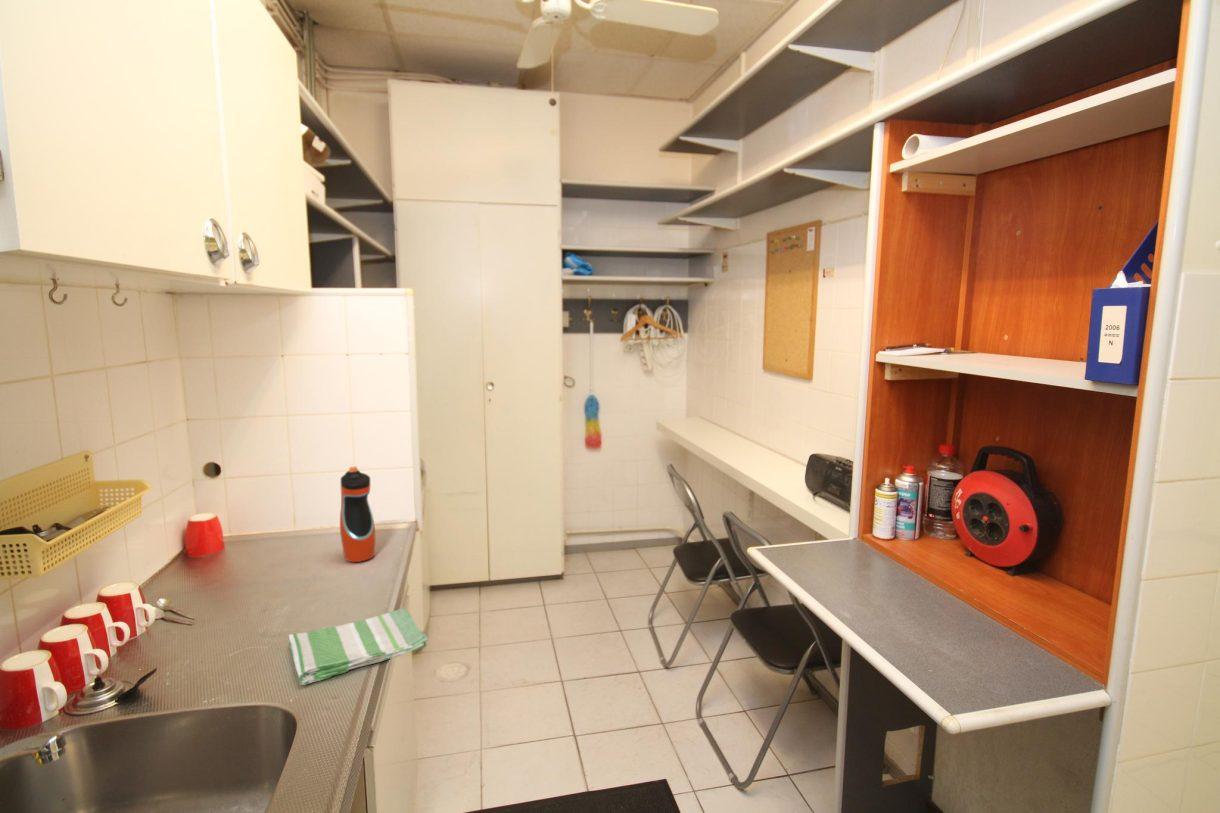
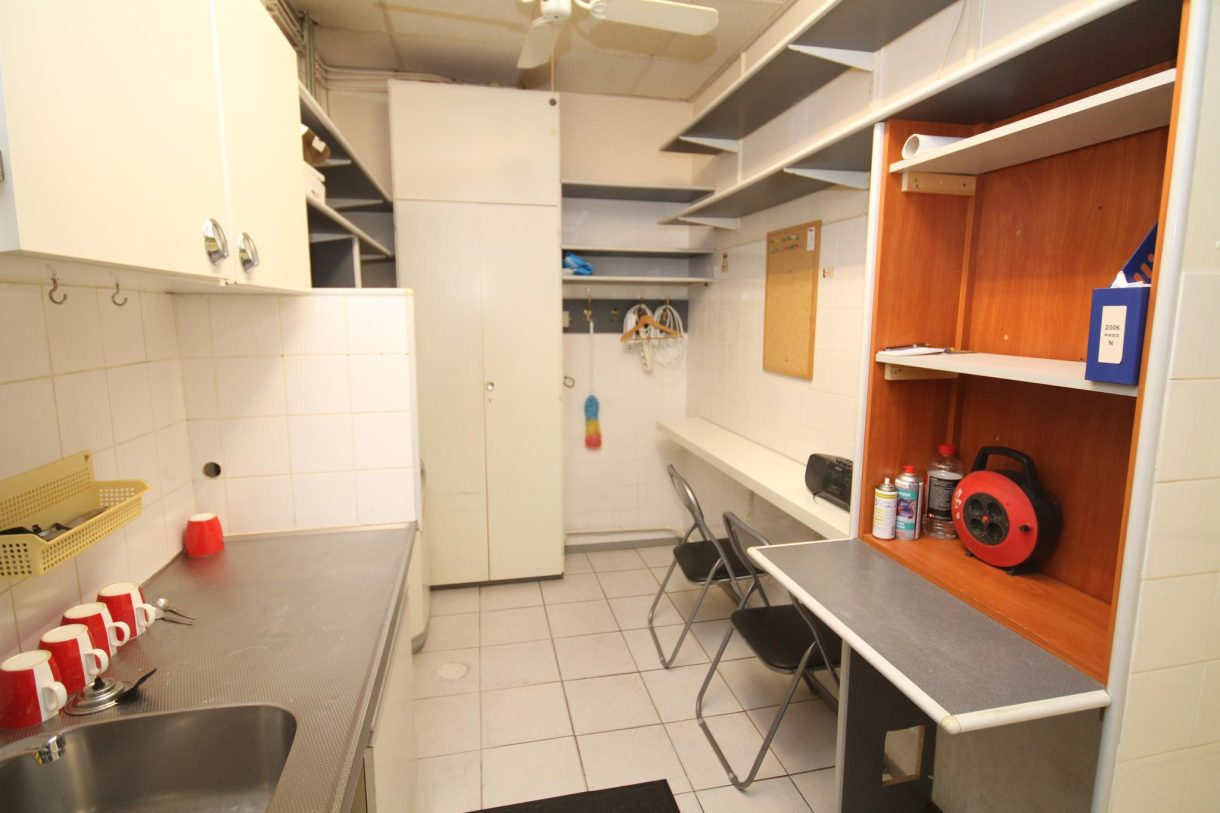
- water bottle (356, 512)
- dish towel (358, 640)
